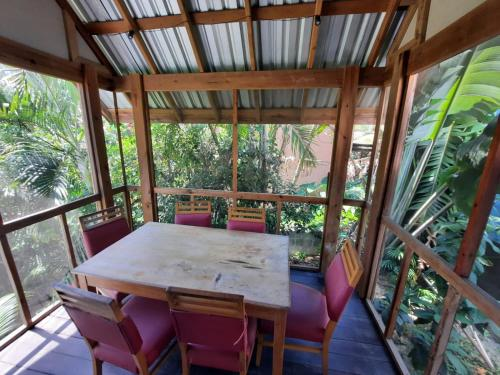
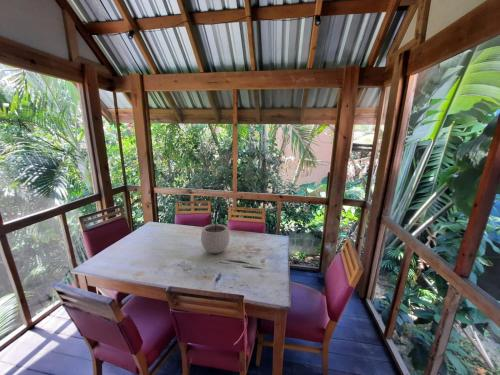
+ plant pot (215, 234)
